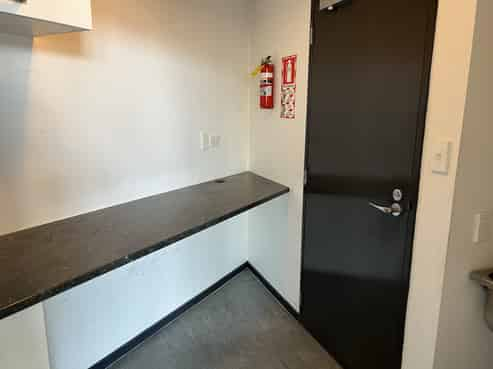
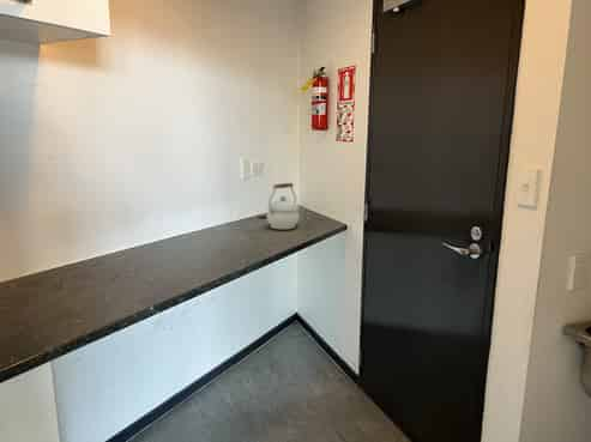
+ kettle (284, 205)
